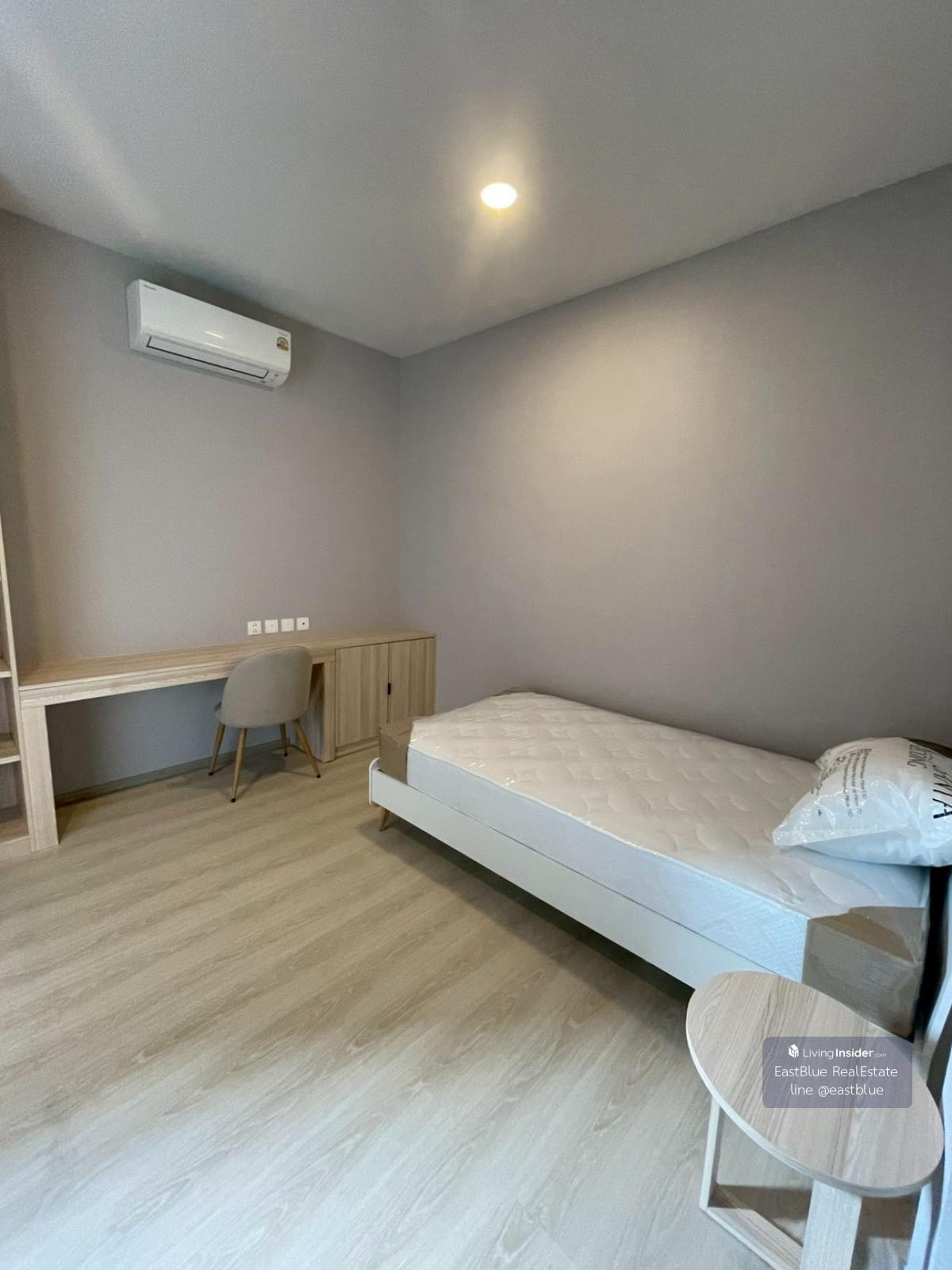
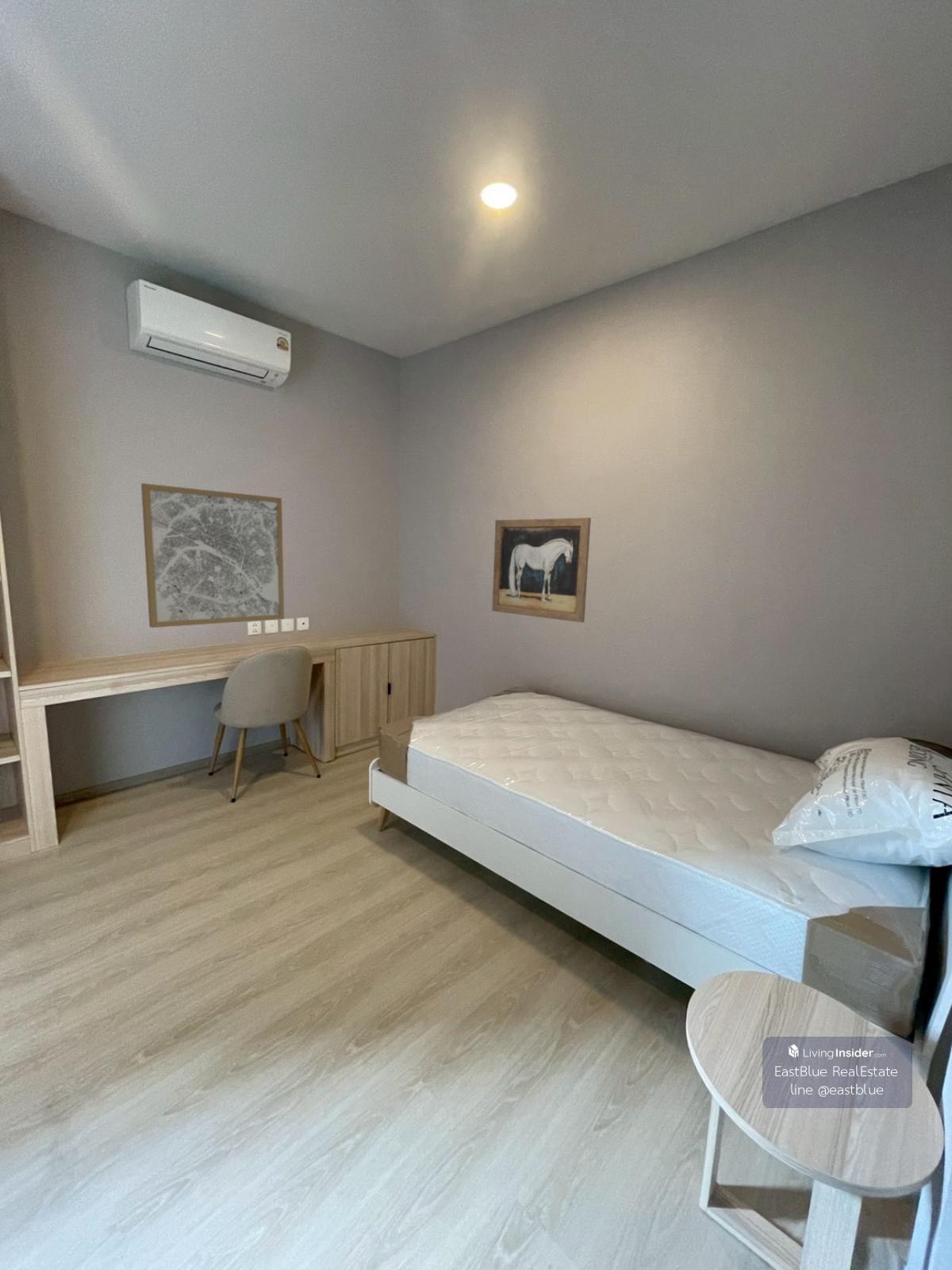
+ wall art (220, 558)
+ wall art (537, 568)
